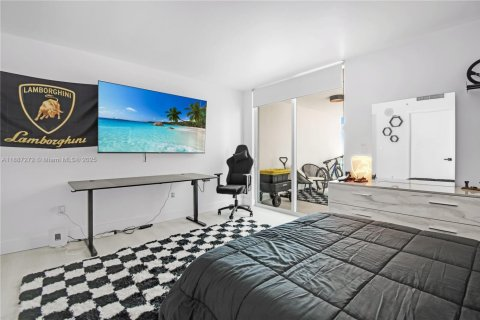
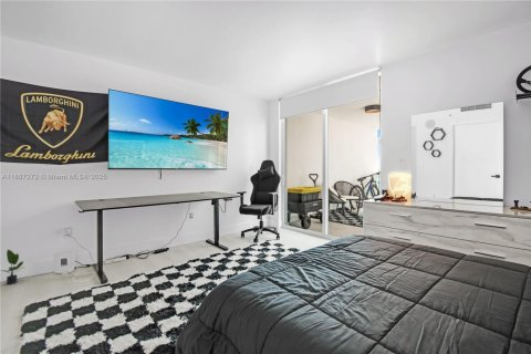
+ potted plant (13, 266)
